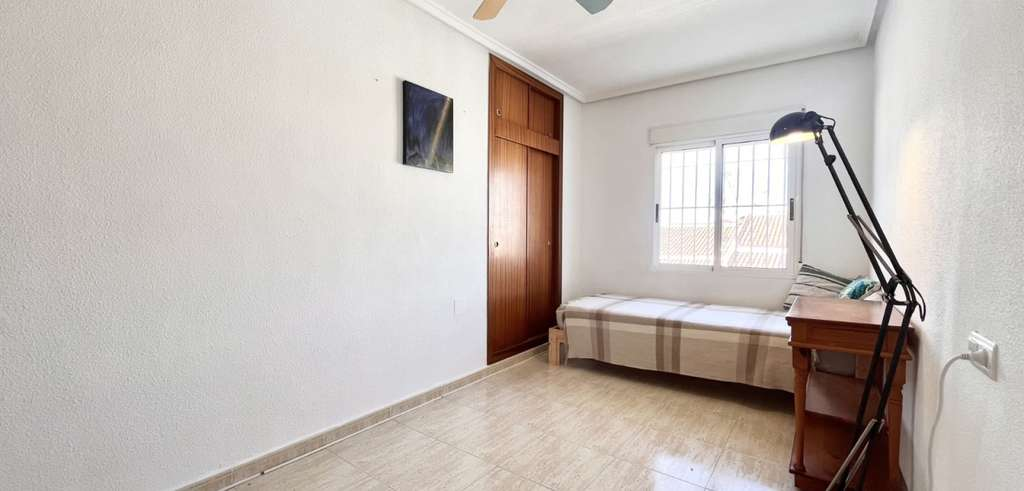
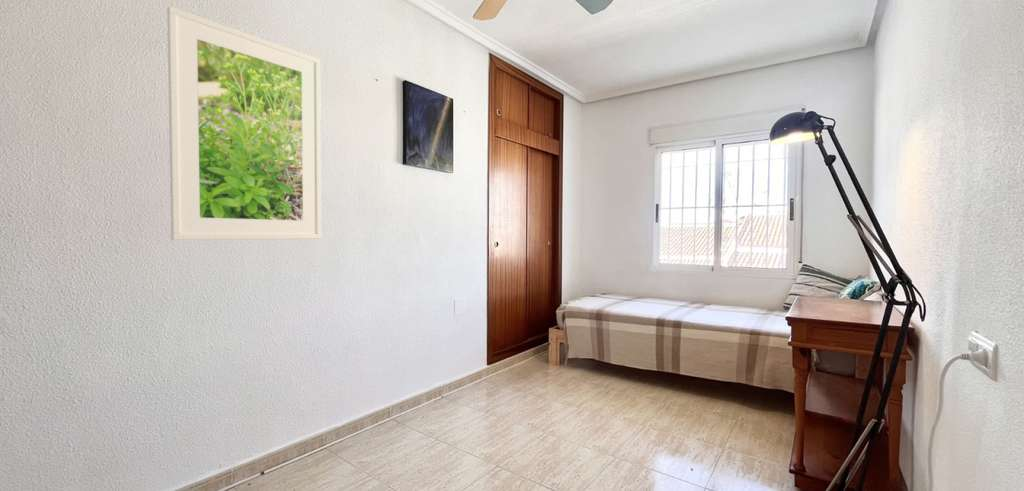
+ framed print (254, 138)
